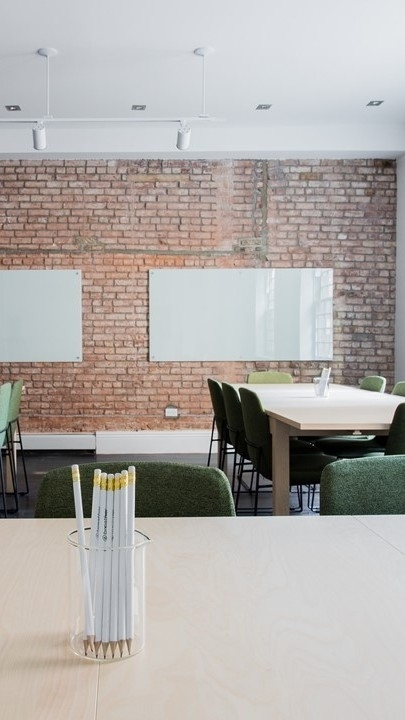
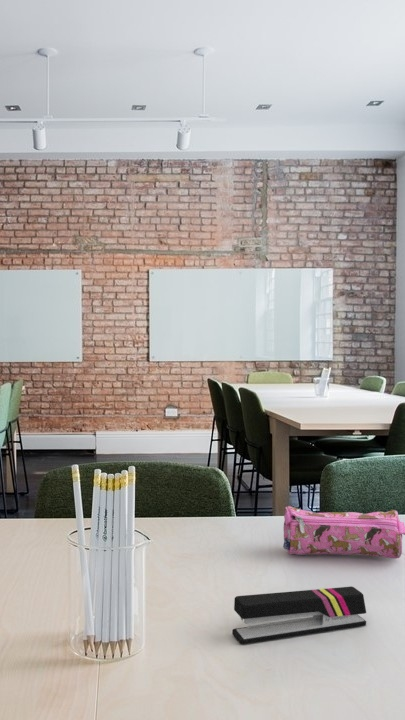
+ stapler (300, 610)
+ pencil case (342, 532)
